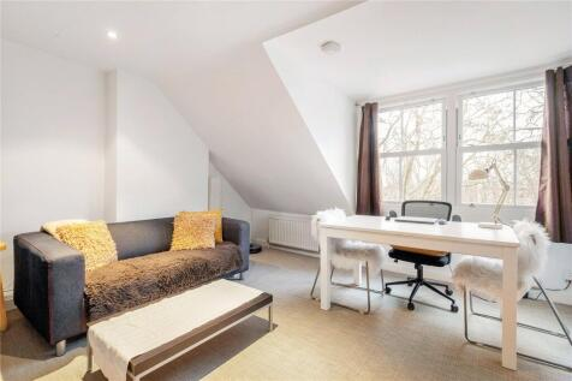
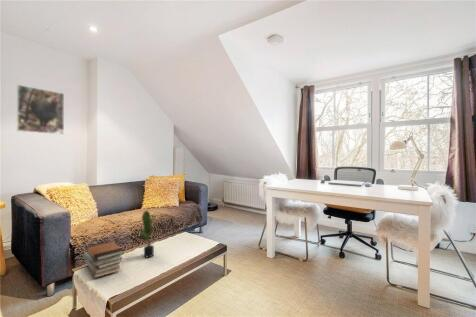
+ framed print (41, 111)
+ potted plant (146, 233)
+ book stack (103, 257)
